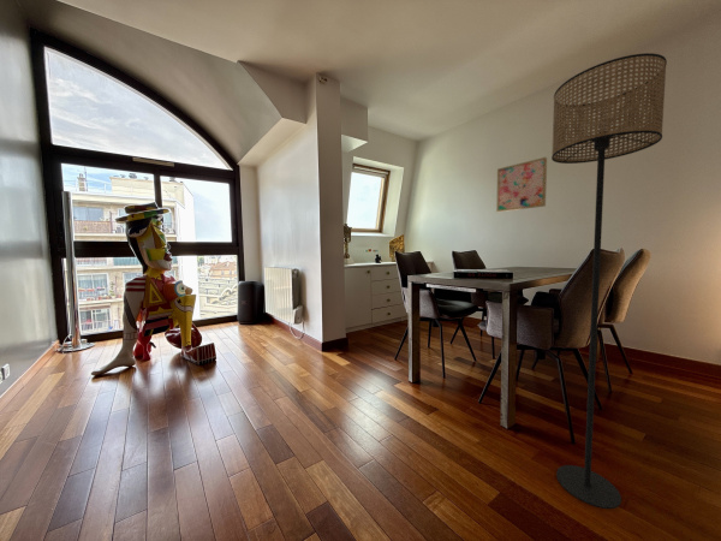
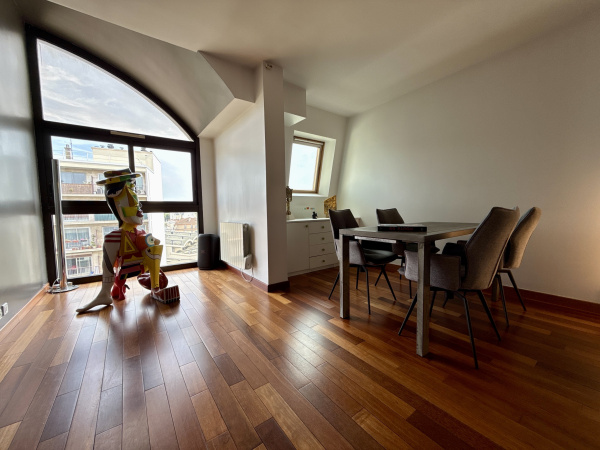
- floor lamp (595, 295)
- wall art (519, 186)
